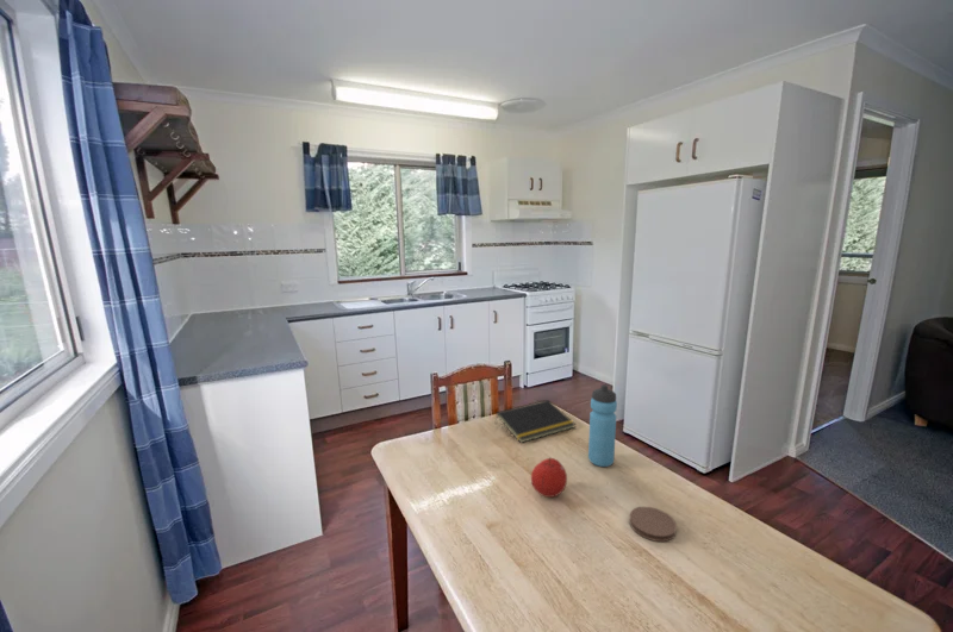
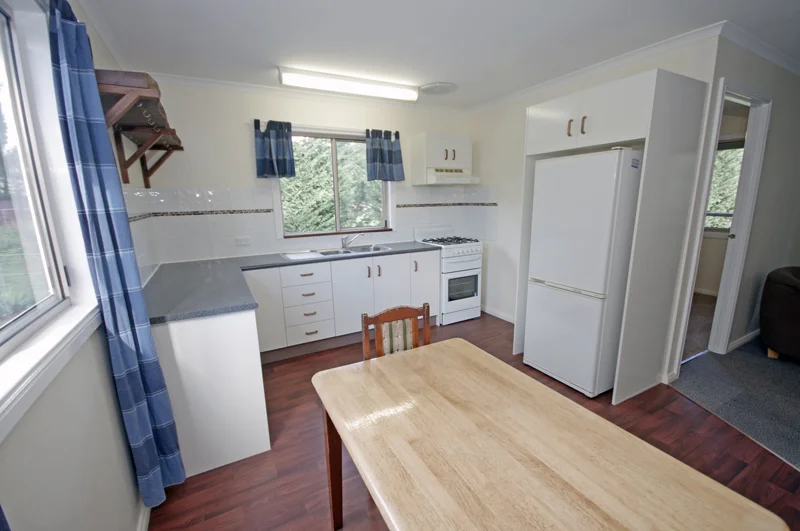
- water bottle (602, 424)
- notepad (535, 419)
- coaster (652, 523)
- fruit (548, 475)
